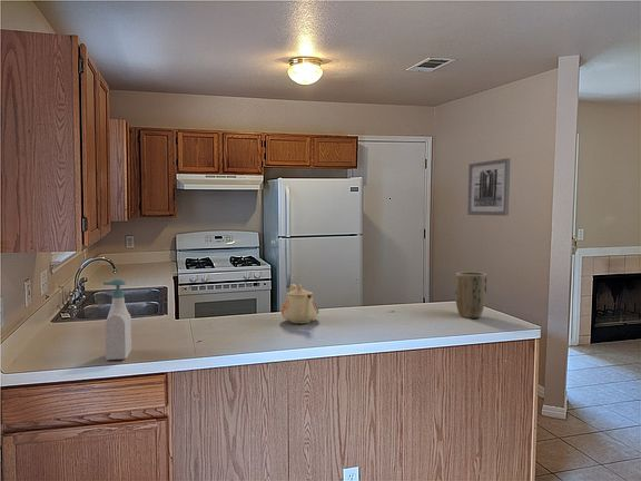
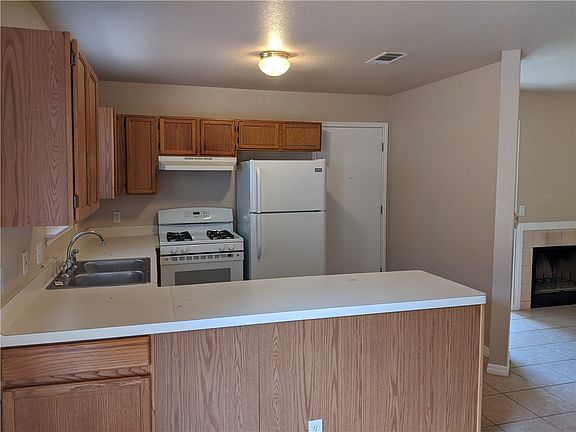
- plant pot (471, 294)
- soap bottle (116, 317)
- teapot (299, 302)
- wall art (487, 188)
